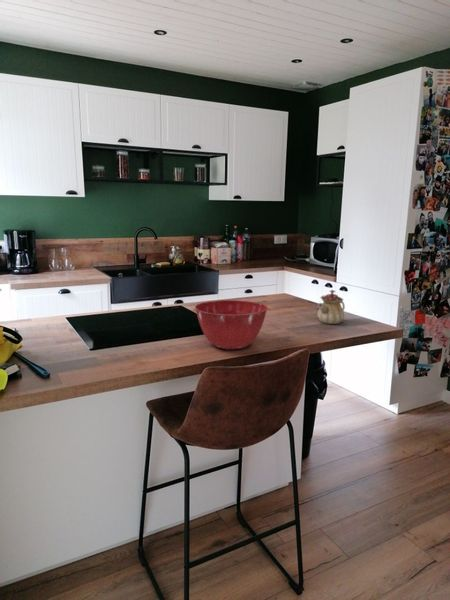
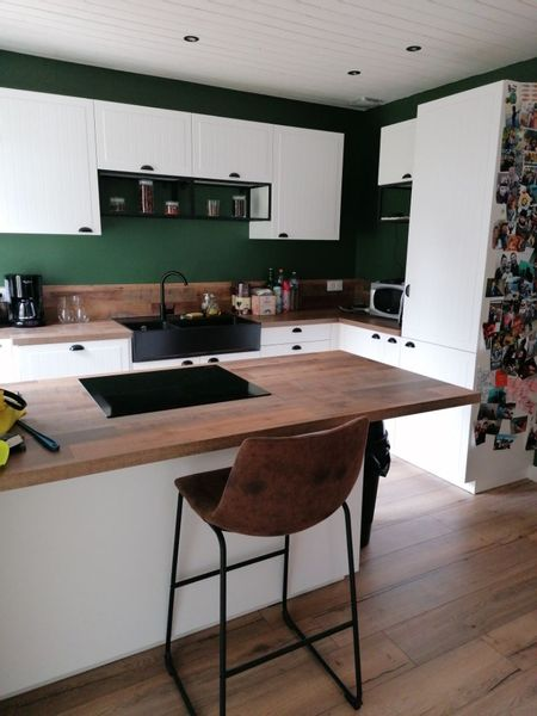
- mixing bowl (230, 325)
- teapot (332, 305)
